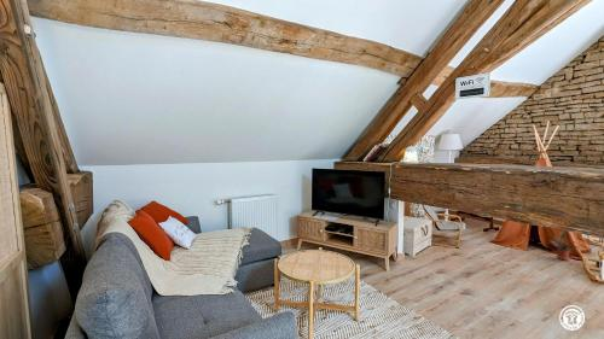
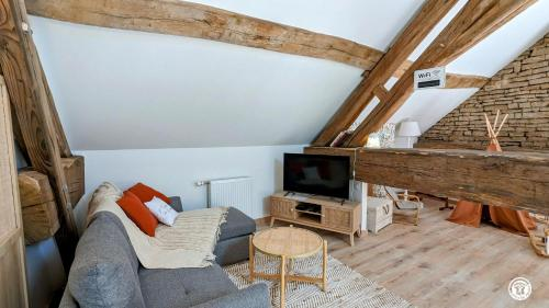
- potted plant (563, 245)
